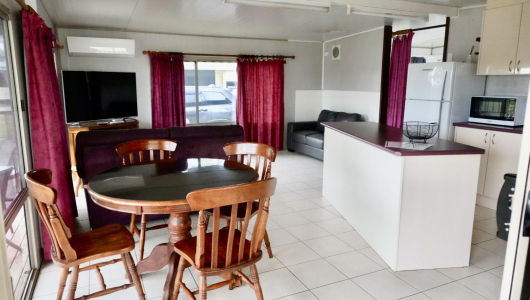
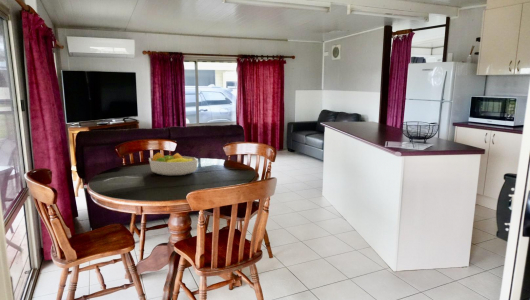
+ fruit bowl (173, 162)
